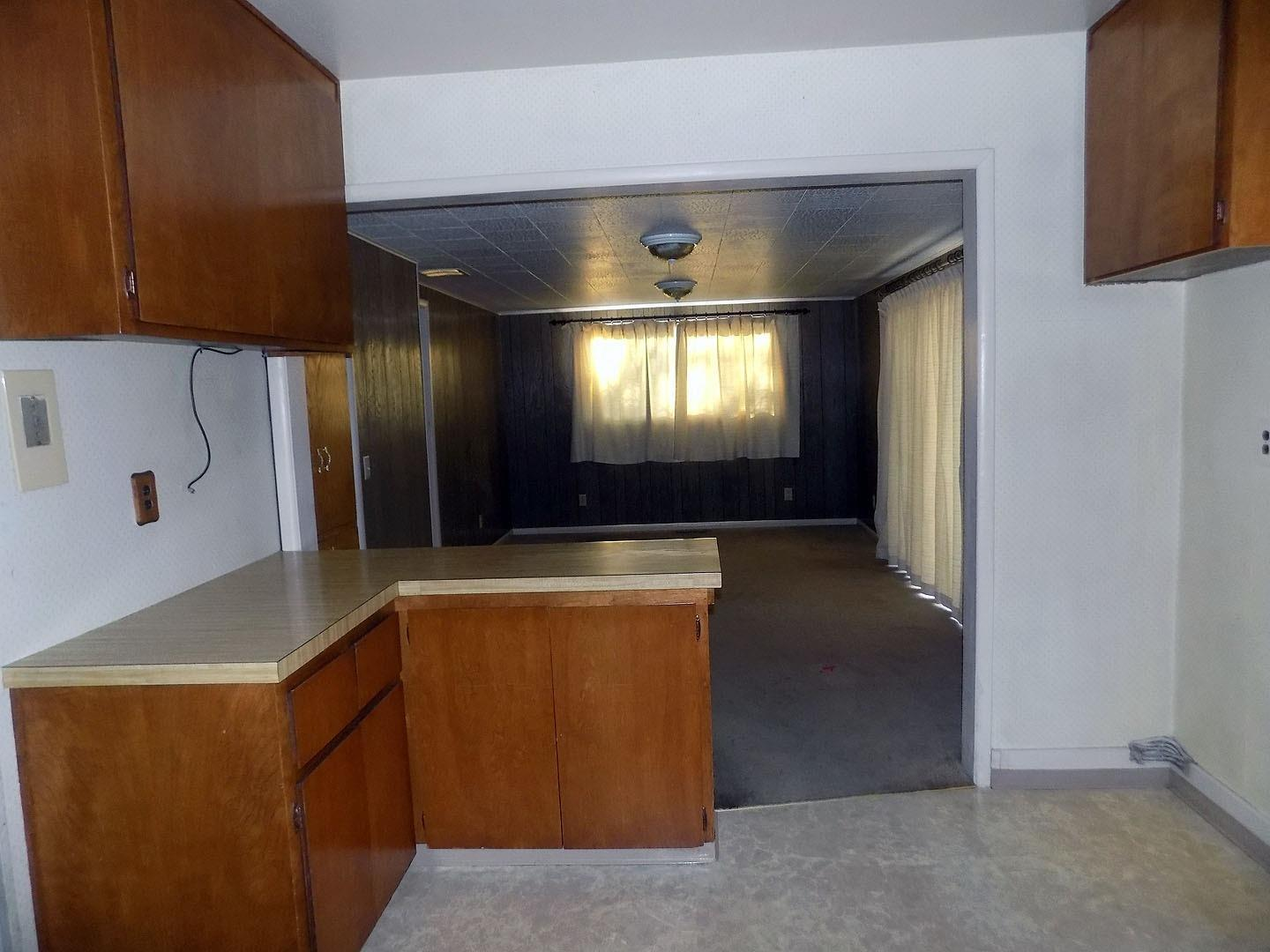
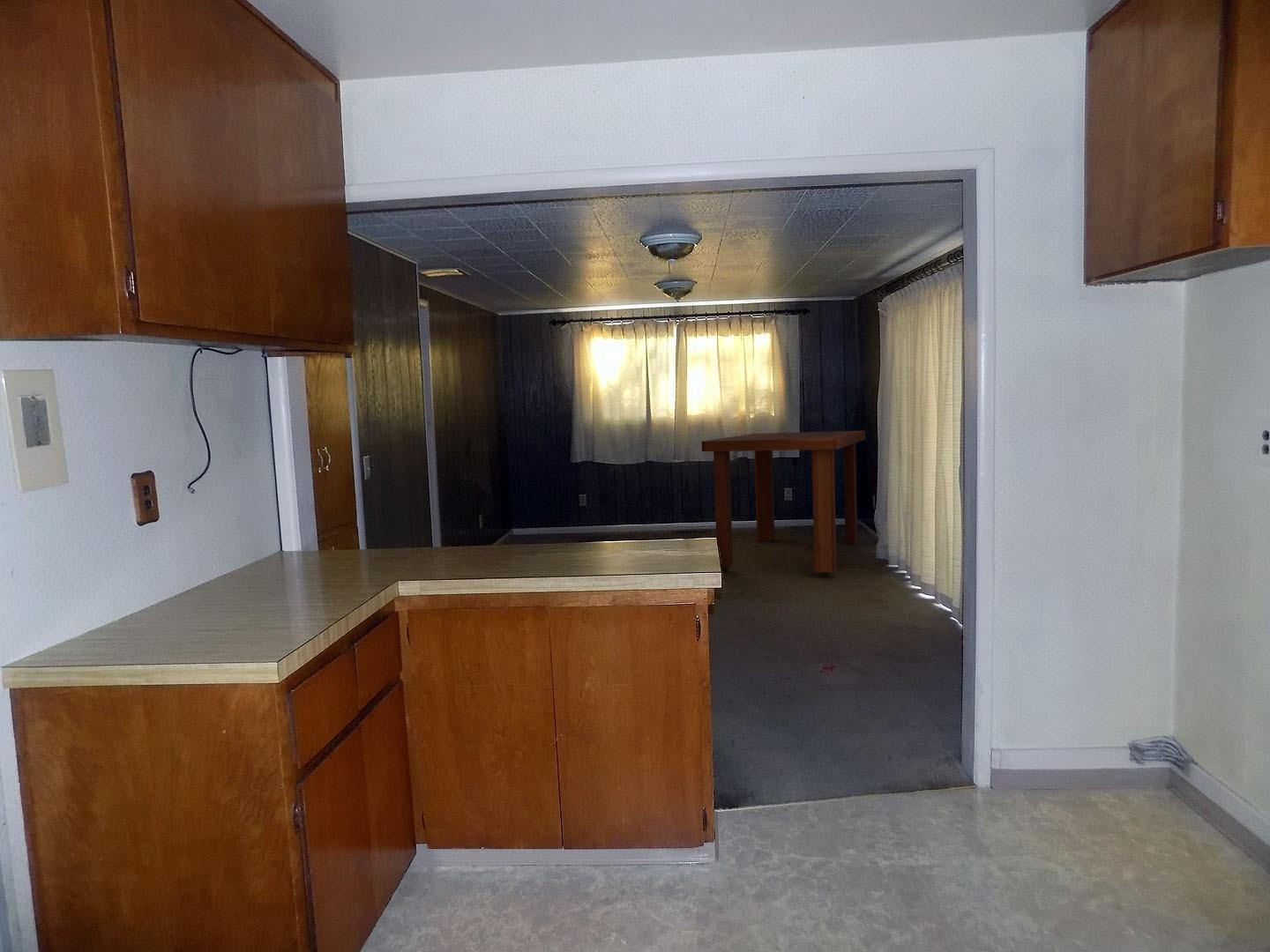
+ dining table (773, 496)
